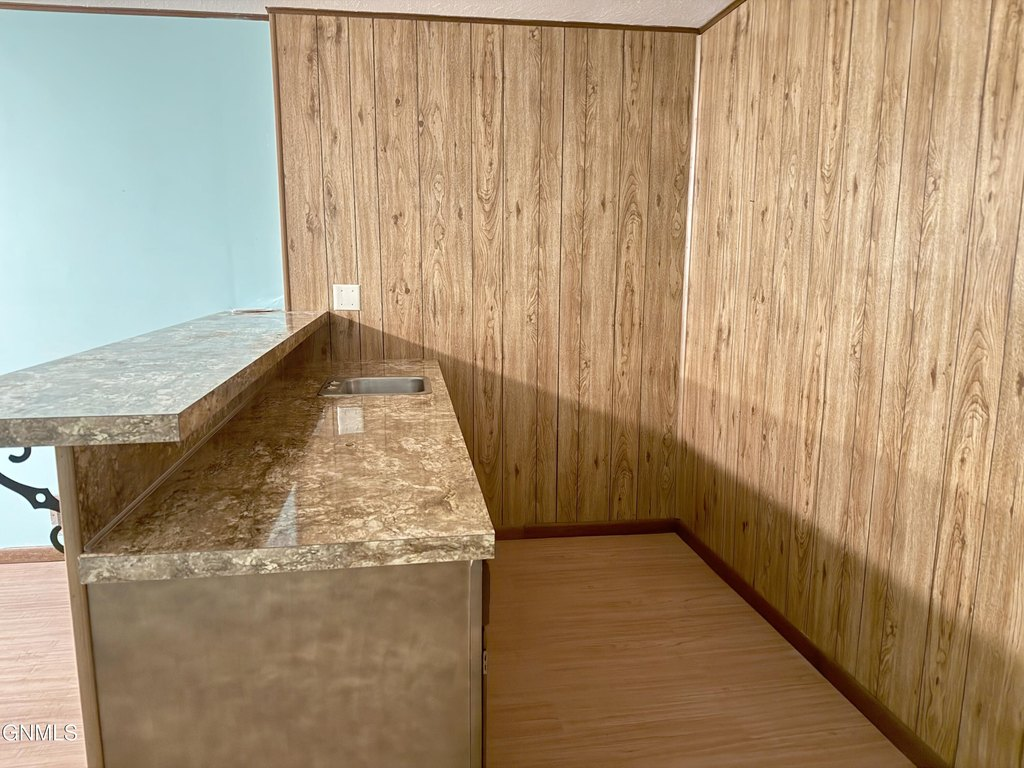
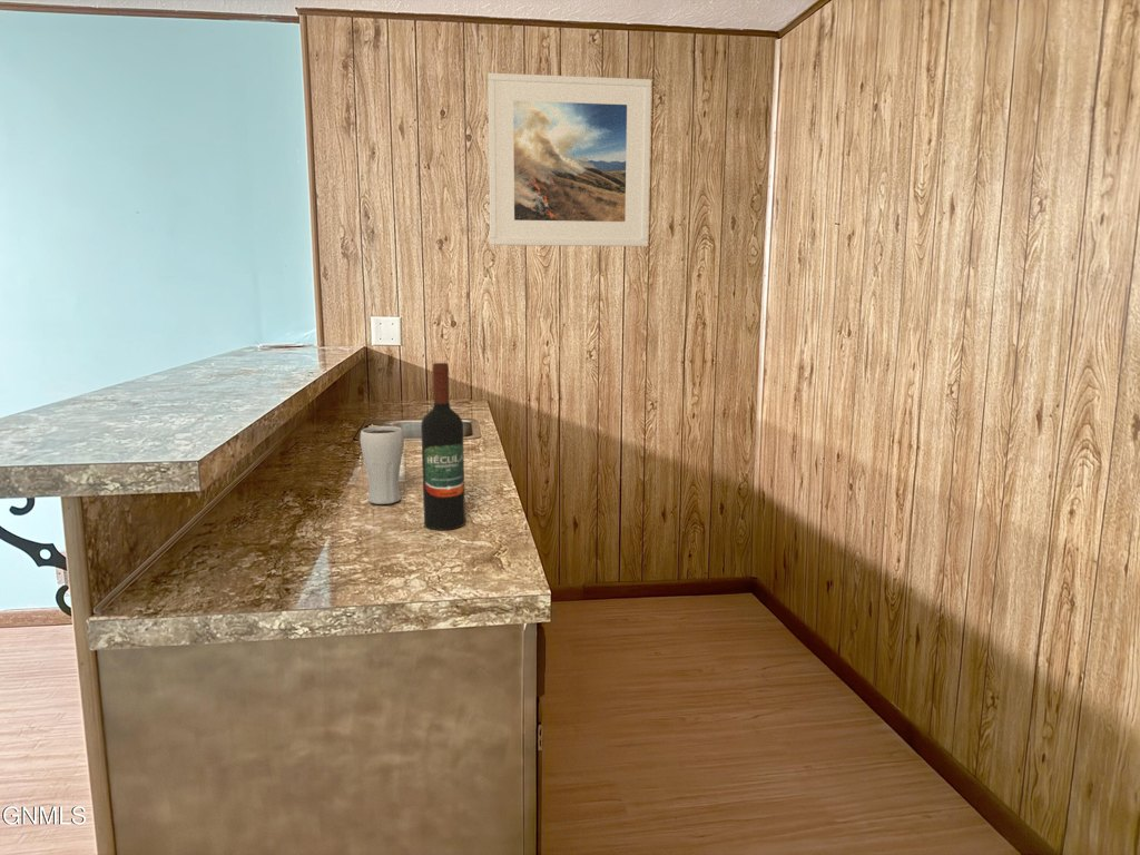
+ drinking glass (383, 465)
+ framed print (570, 163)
+ wine bottle (442, 445)
